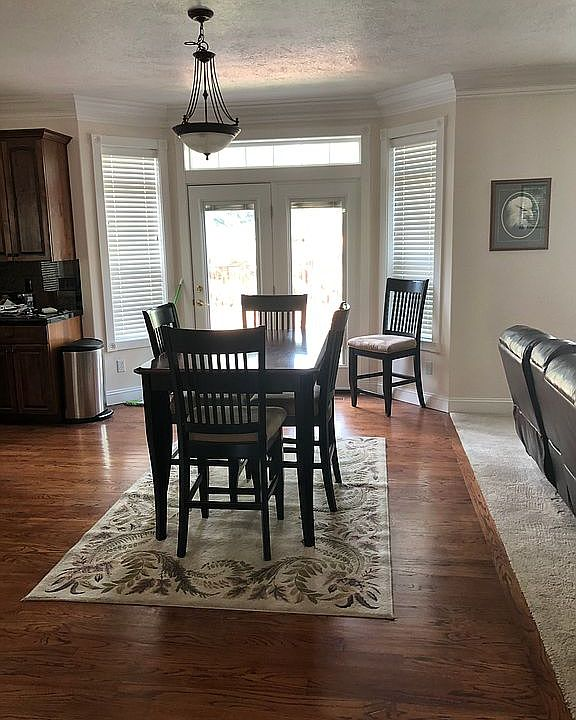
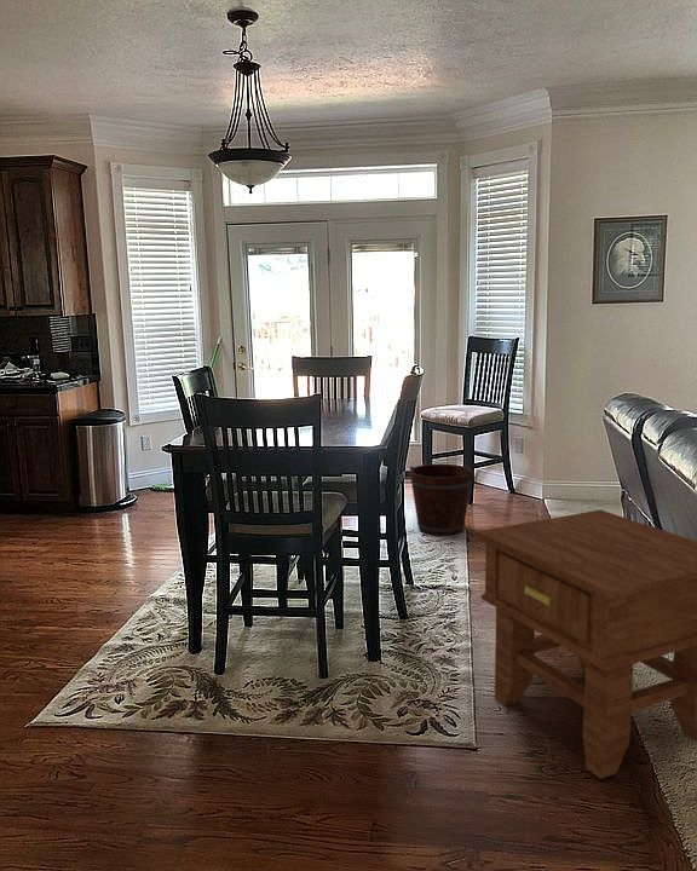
+ side table (600, 633)
+ bucket (440, 497)
